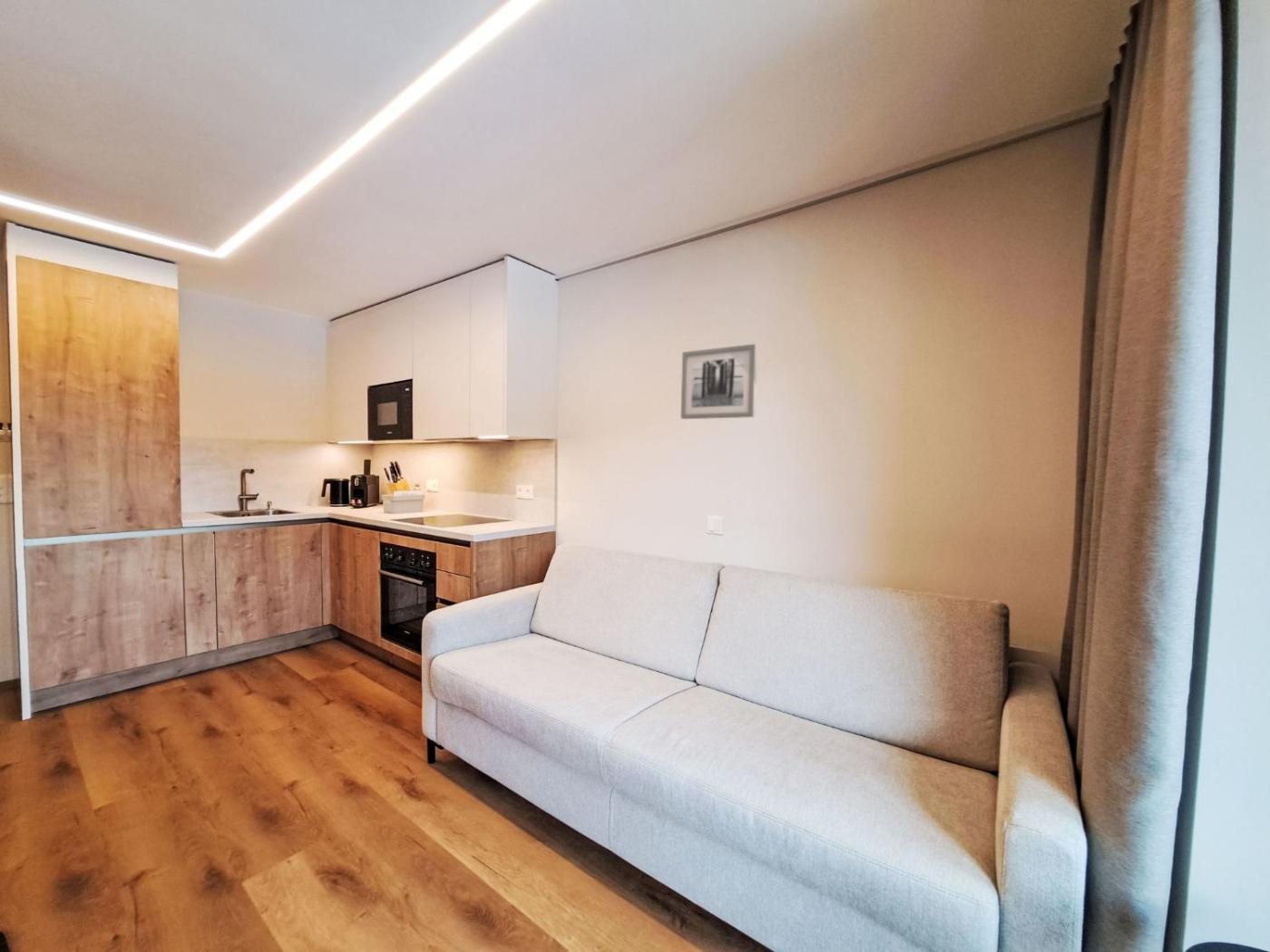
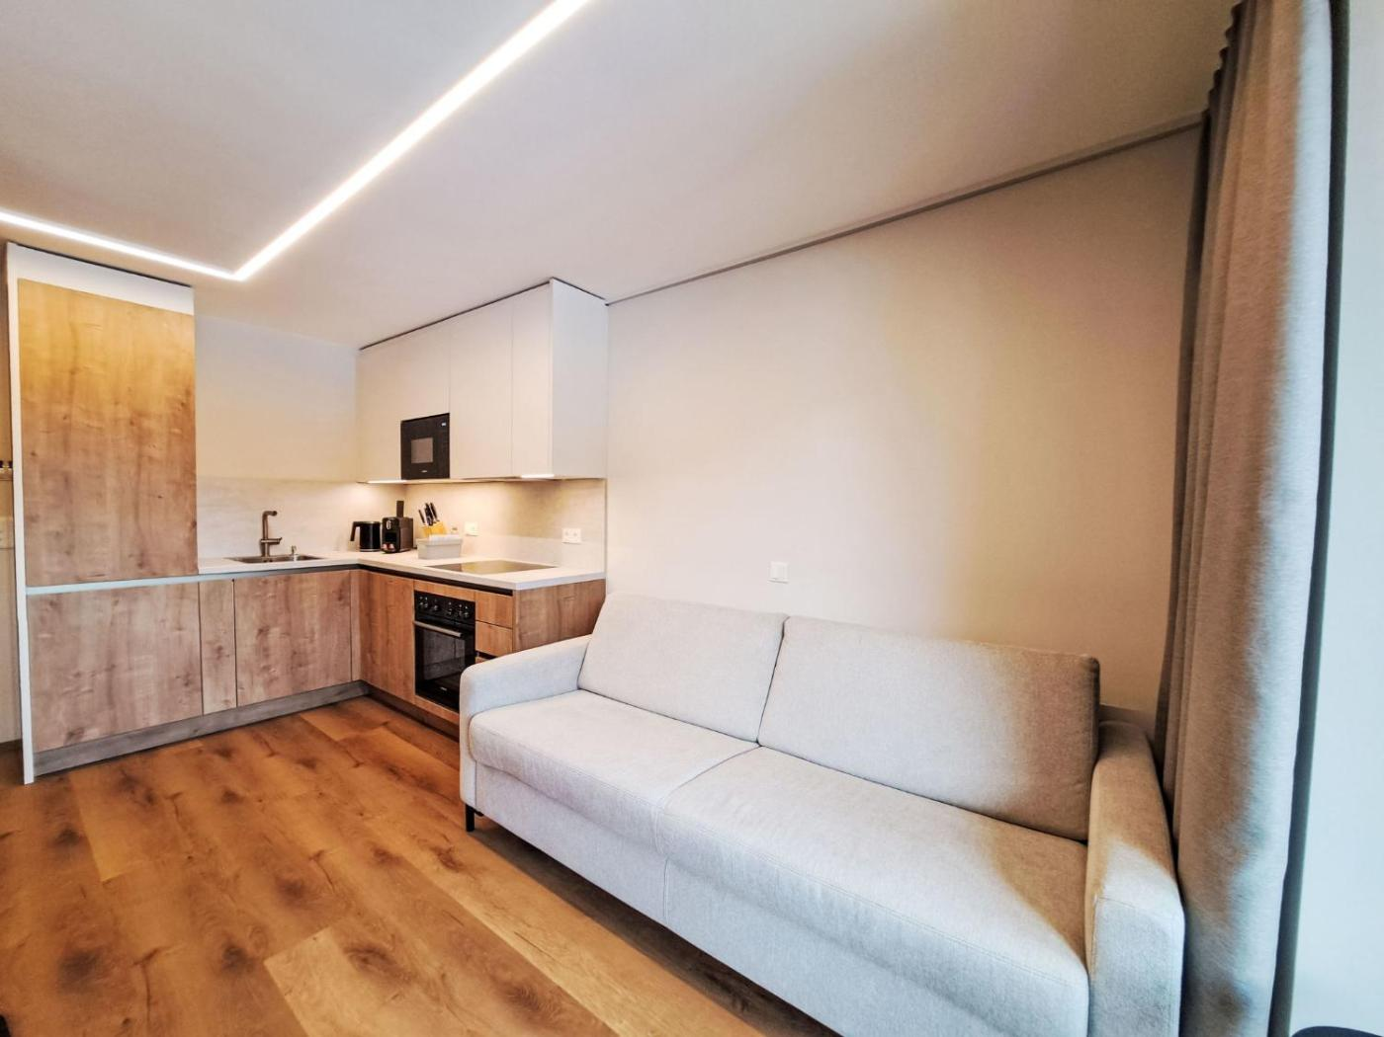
- wall art (717, 383)
